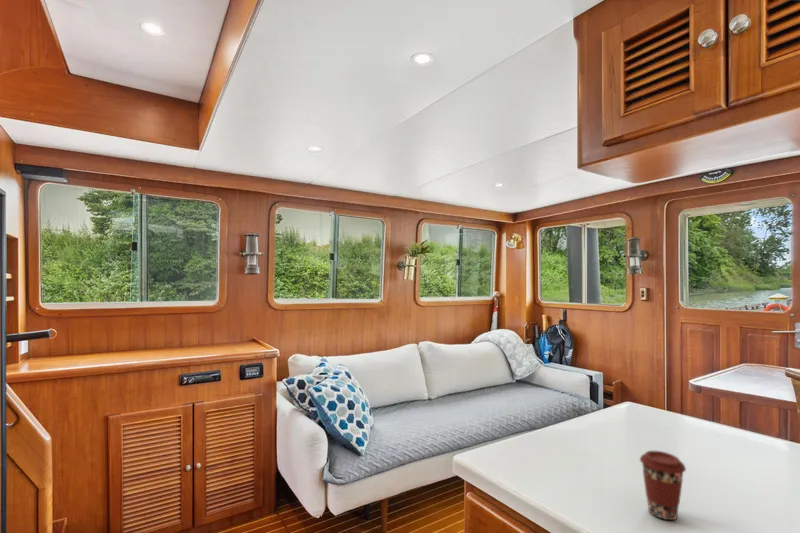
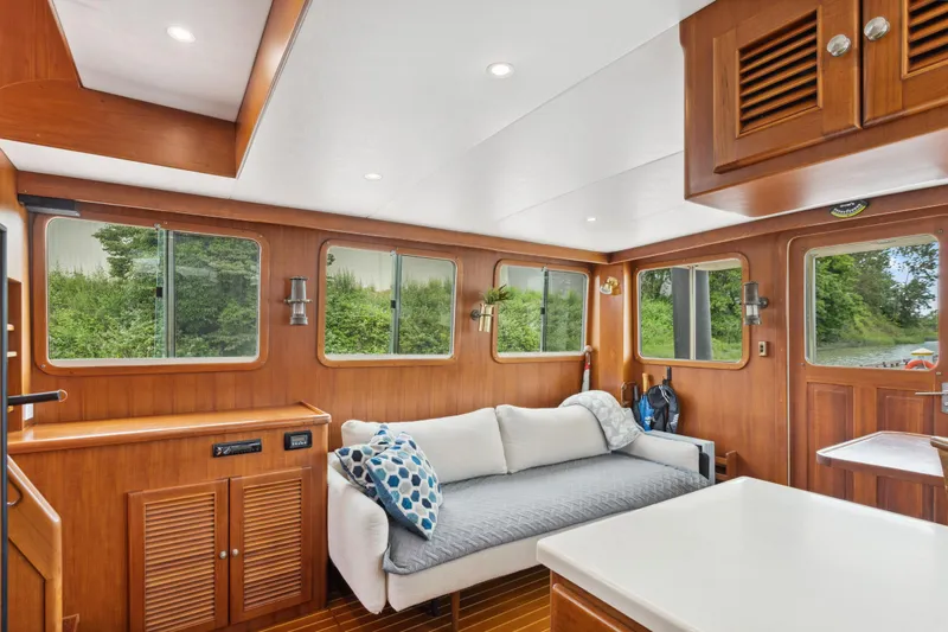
- coffee cup (662, 485)
